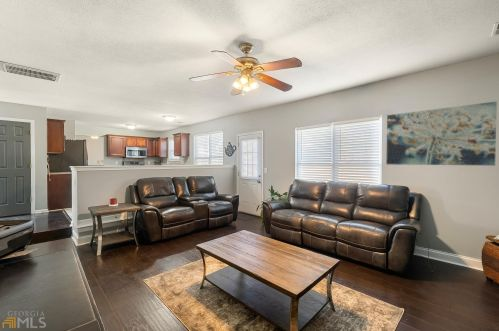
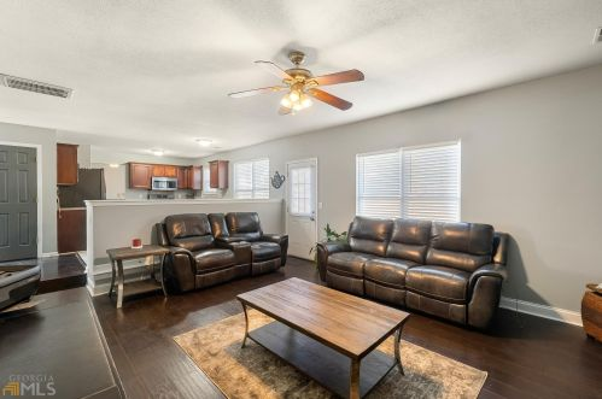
- wall art (434, 137)
